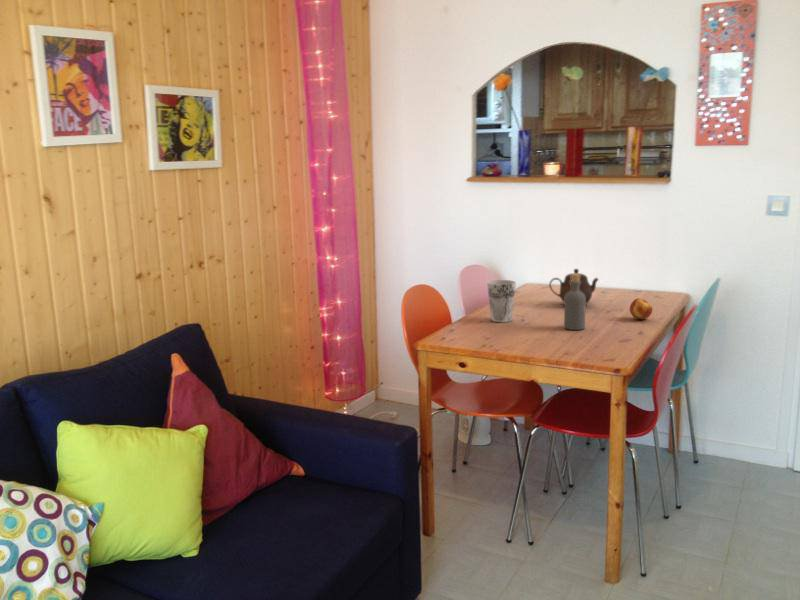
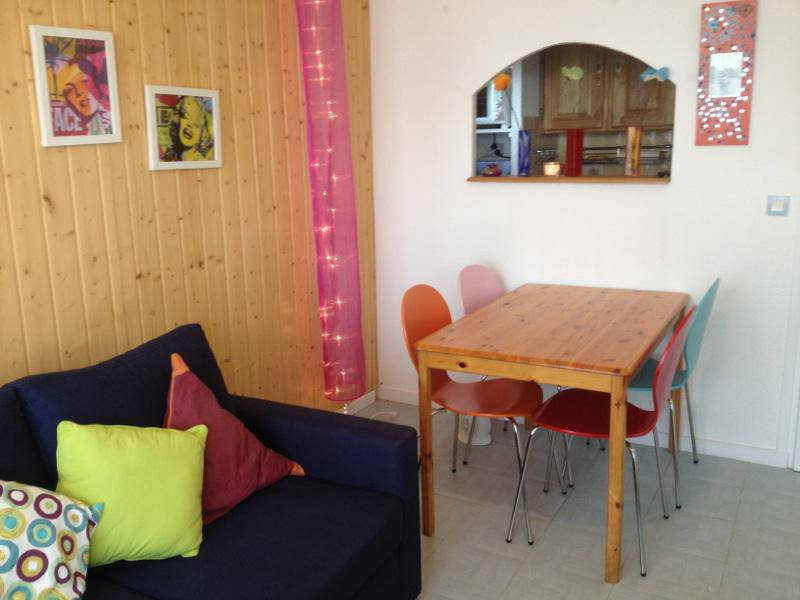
- fruit (640, 309)
- bottle (575, 301)
- cup (501, 301)
- teapot (570, 286)
